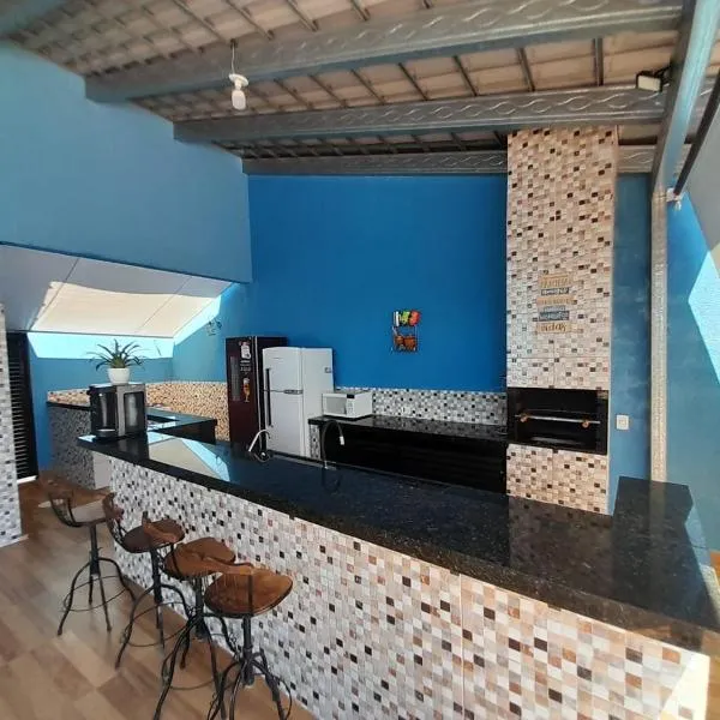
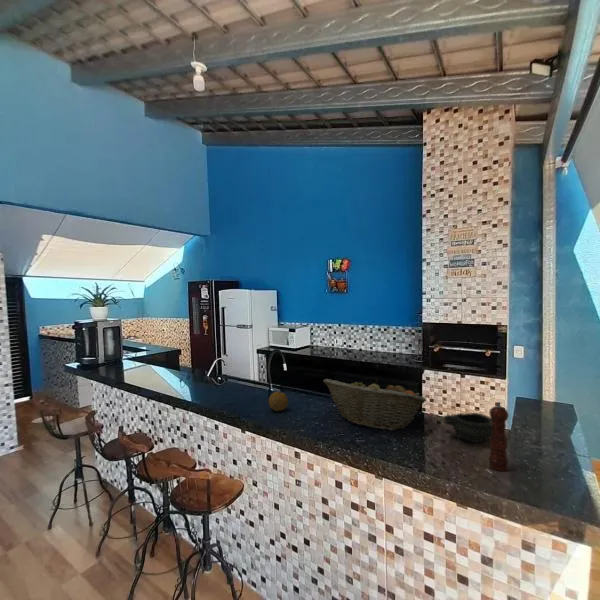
+ pepper mill (498, 434)
+ fruit (278, 401)
+ fruit basket (372, 397)
+ bowl (469, 427)
